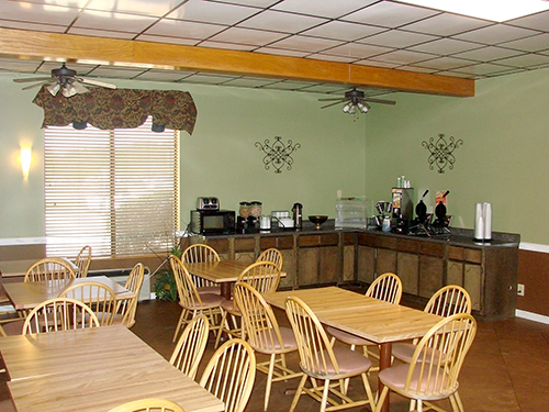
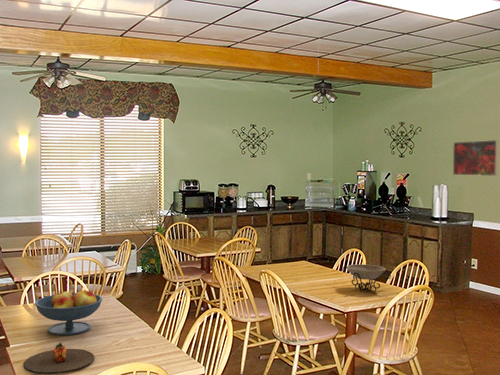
+ decorative bowl (365, 278)
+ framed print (474, 158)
+ plate (59, 352)
+ fruit bowl (69, 309)
